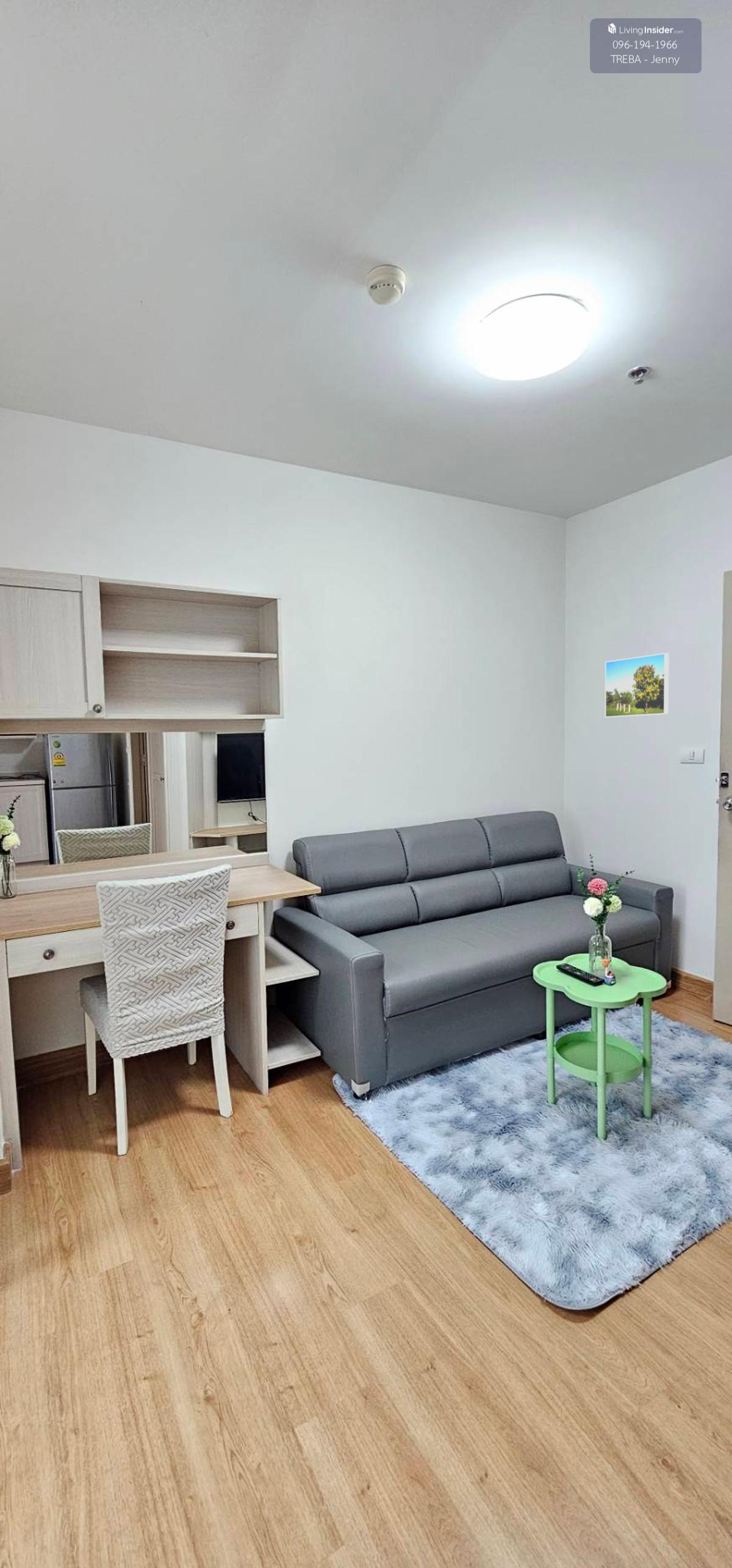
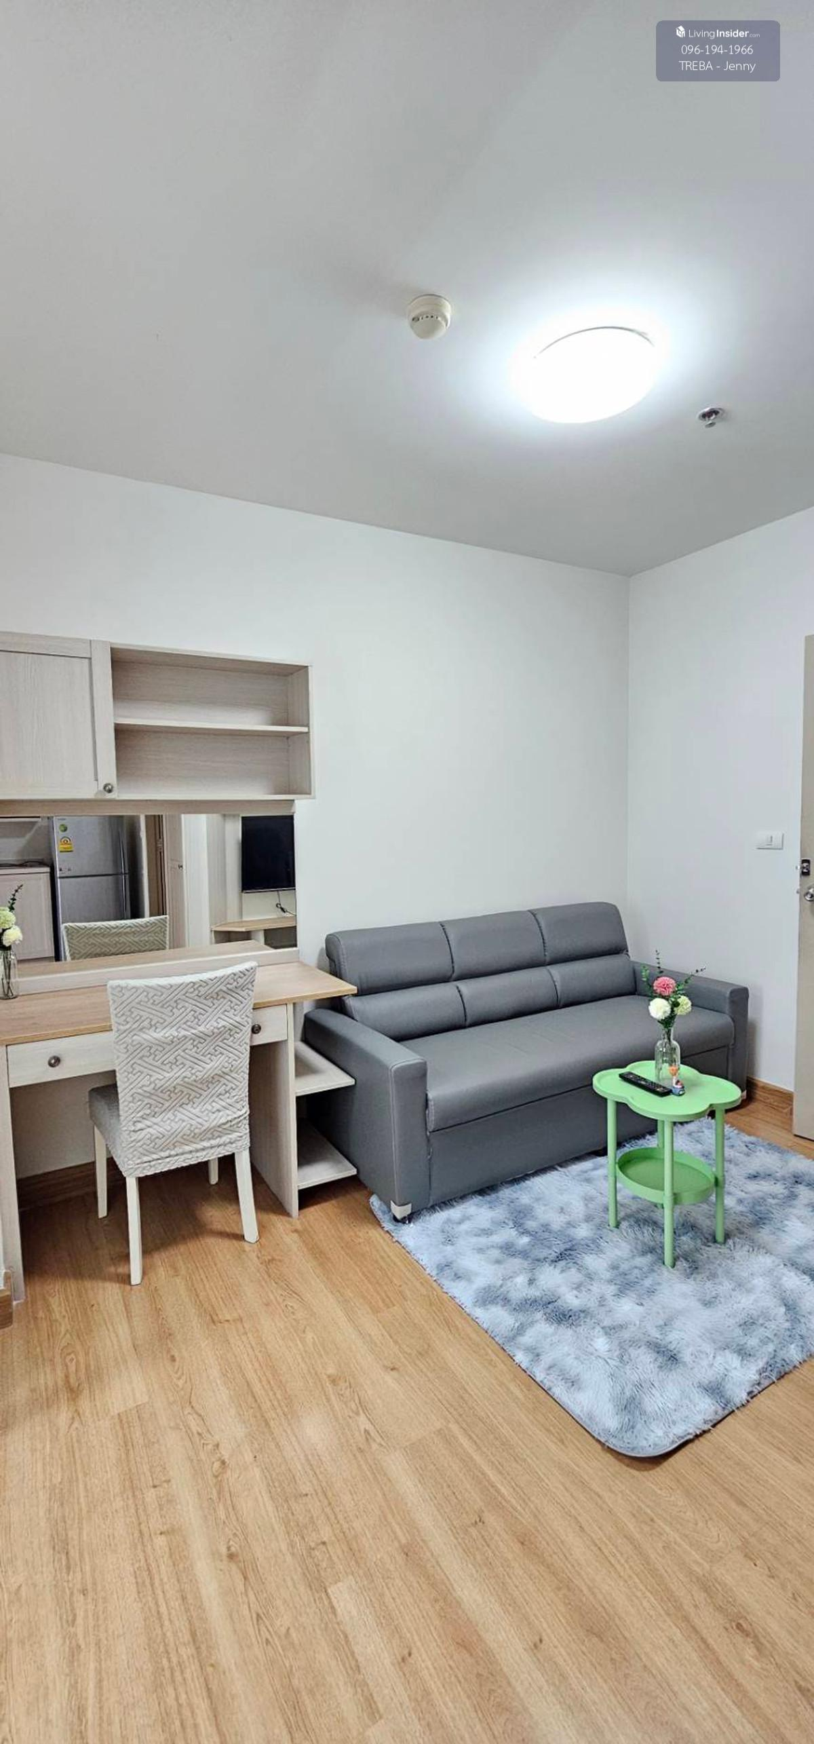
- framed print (635, 686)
